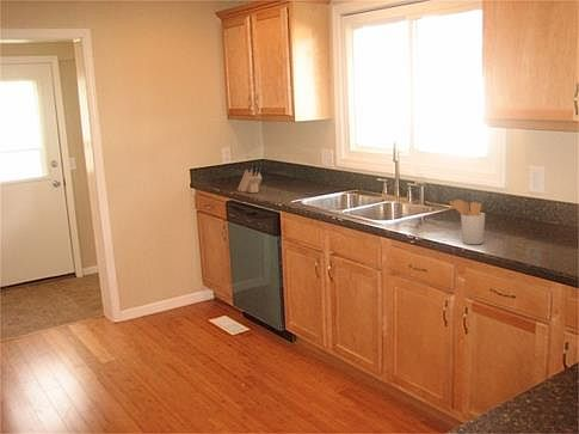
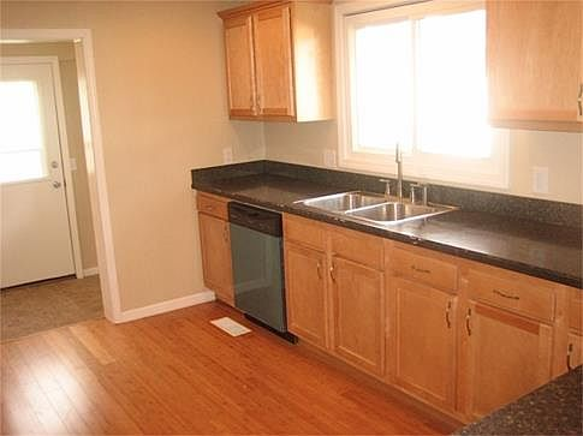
- utensil holder (467, 220)
- knife block (250, 176)
